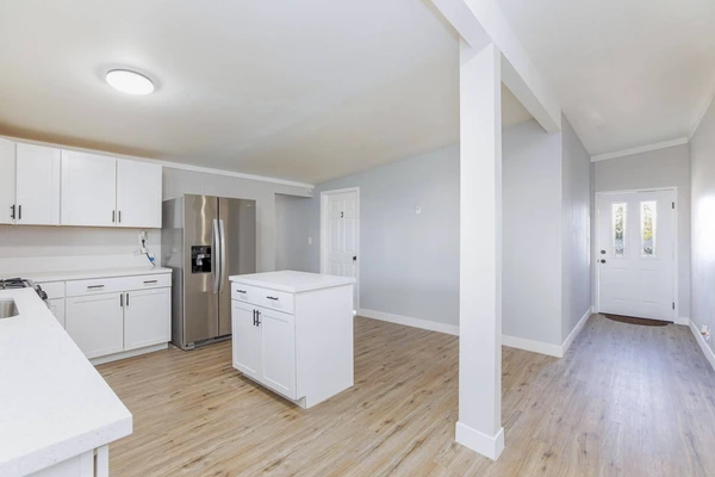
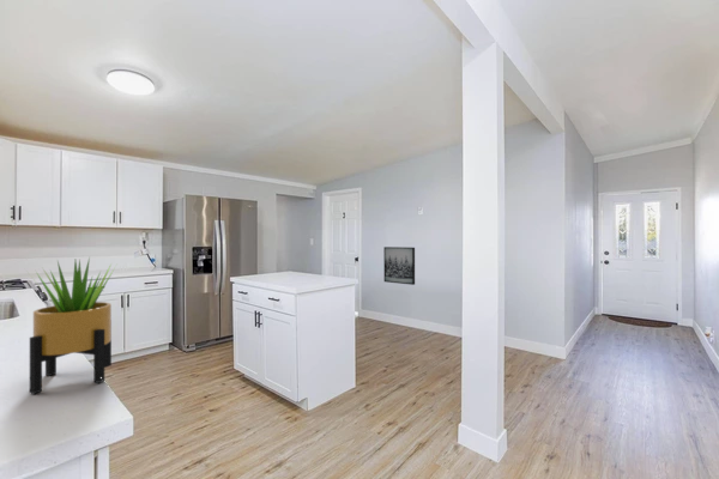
+ wall art (398, 265)
+ potted plant (74, 317)
